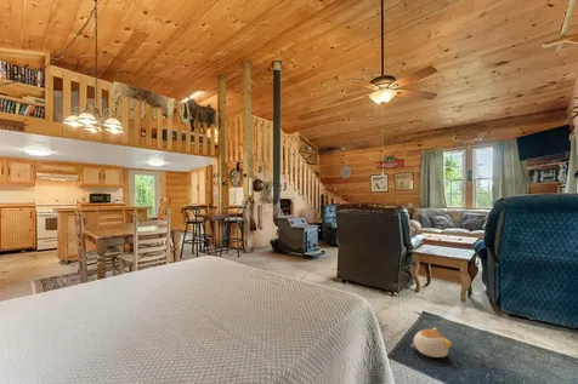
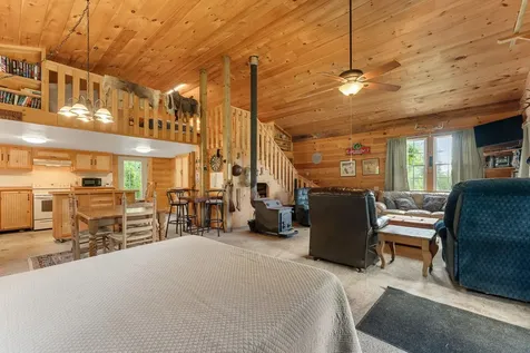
- plush toy (427, 342)
